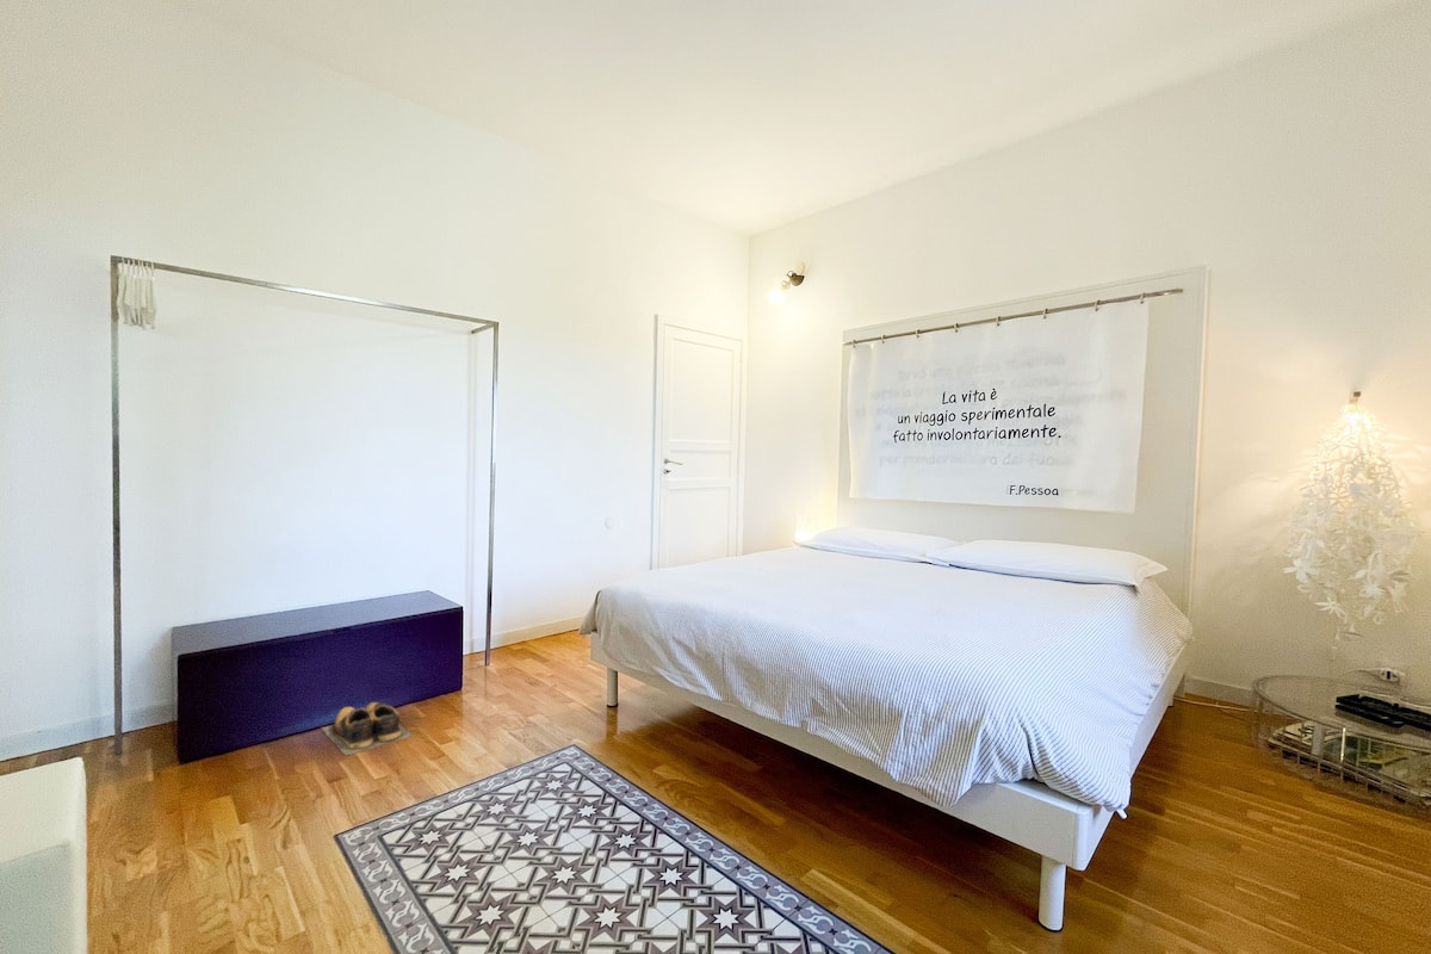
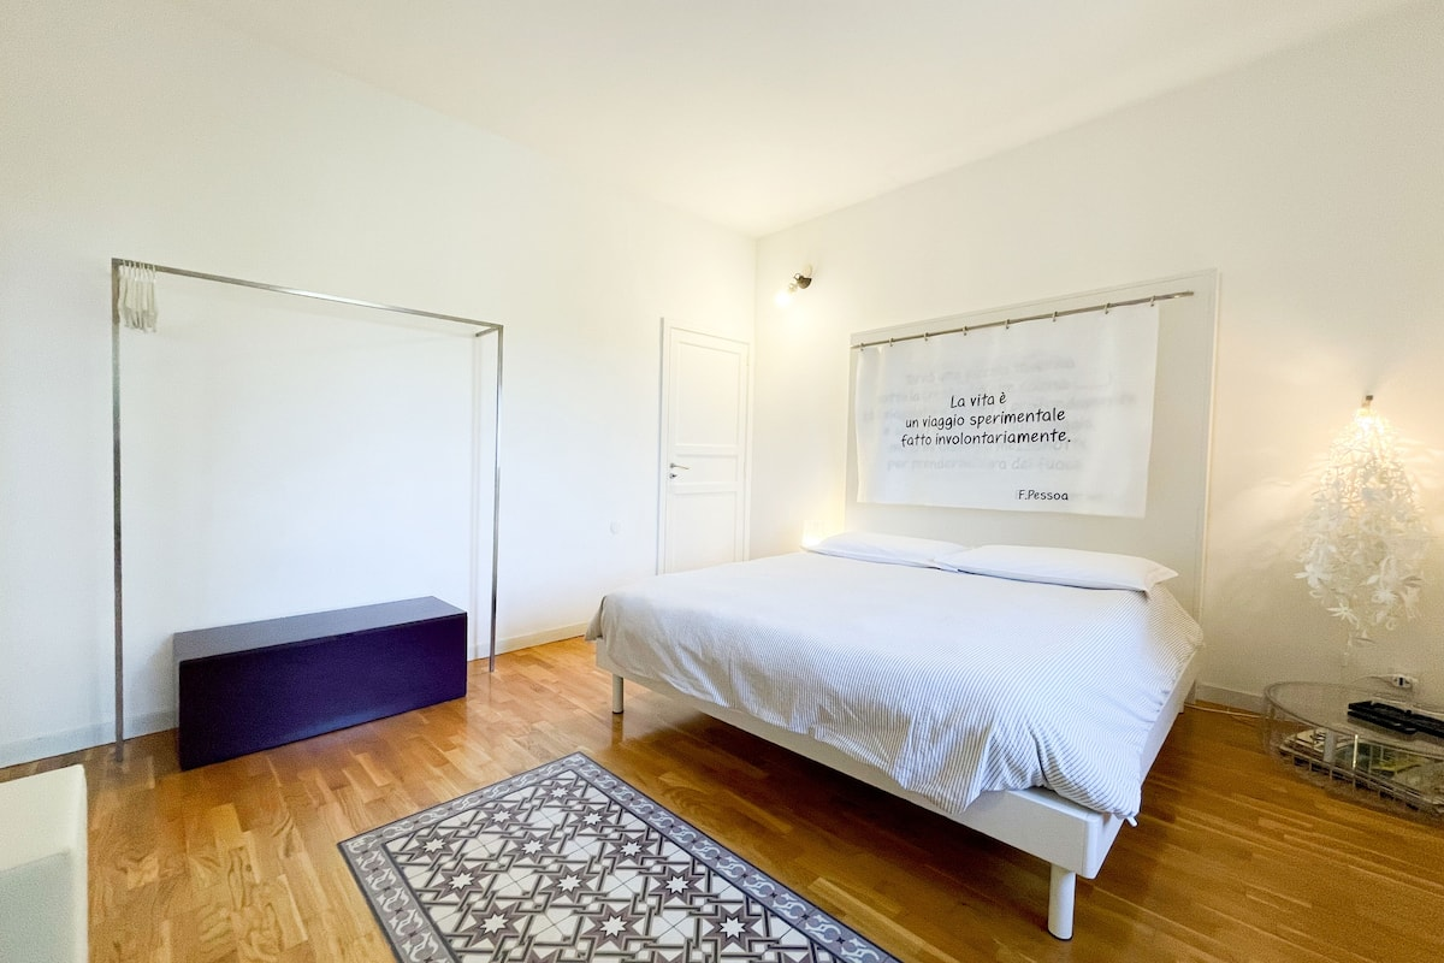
- shoes (366, 718)
